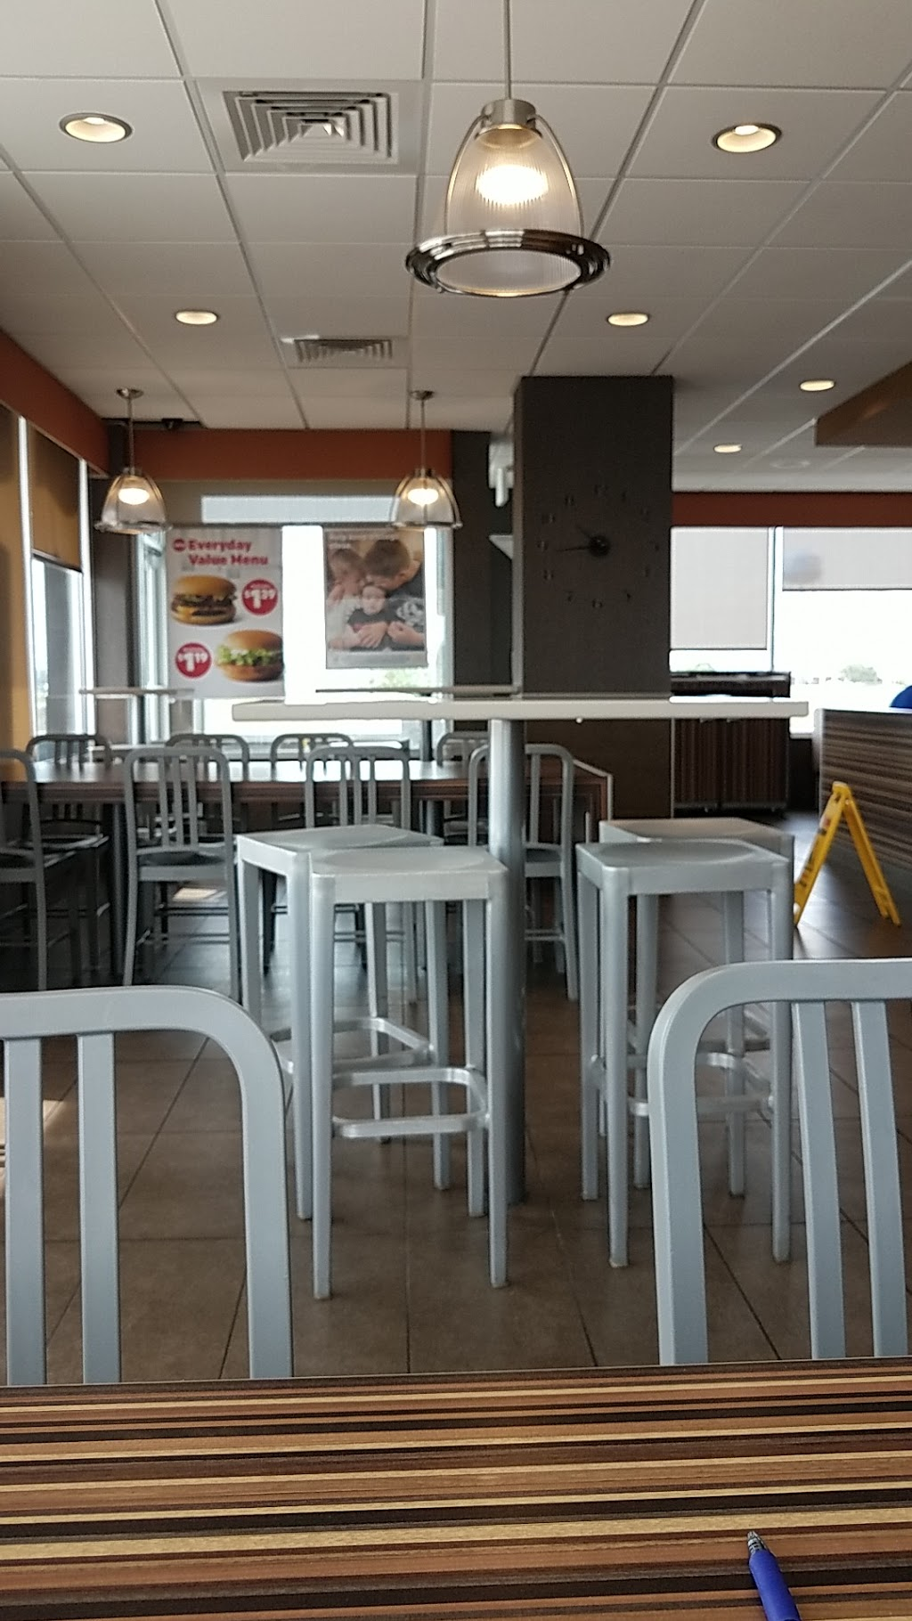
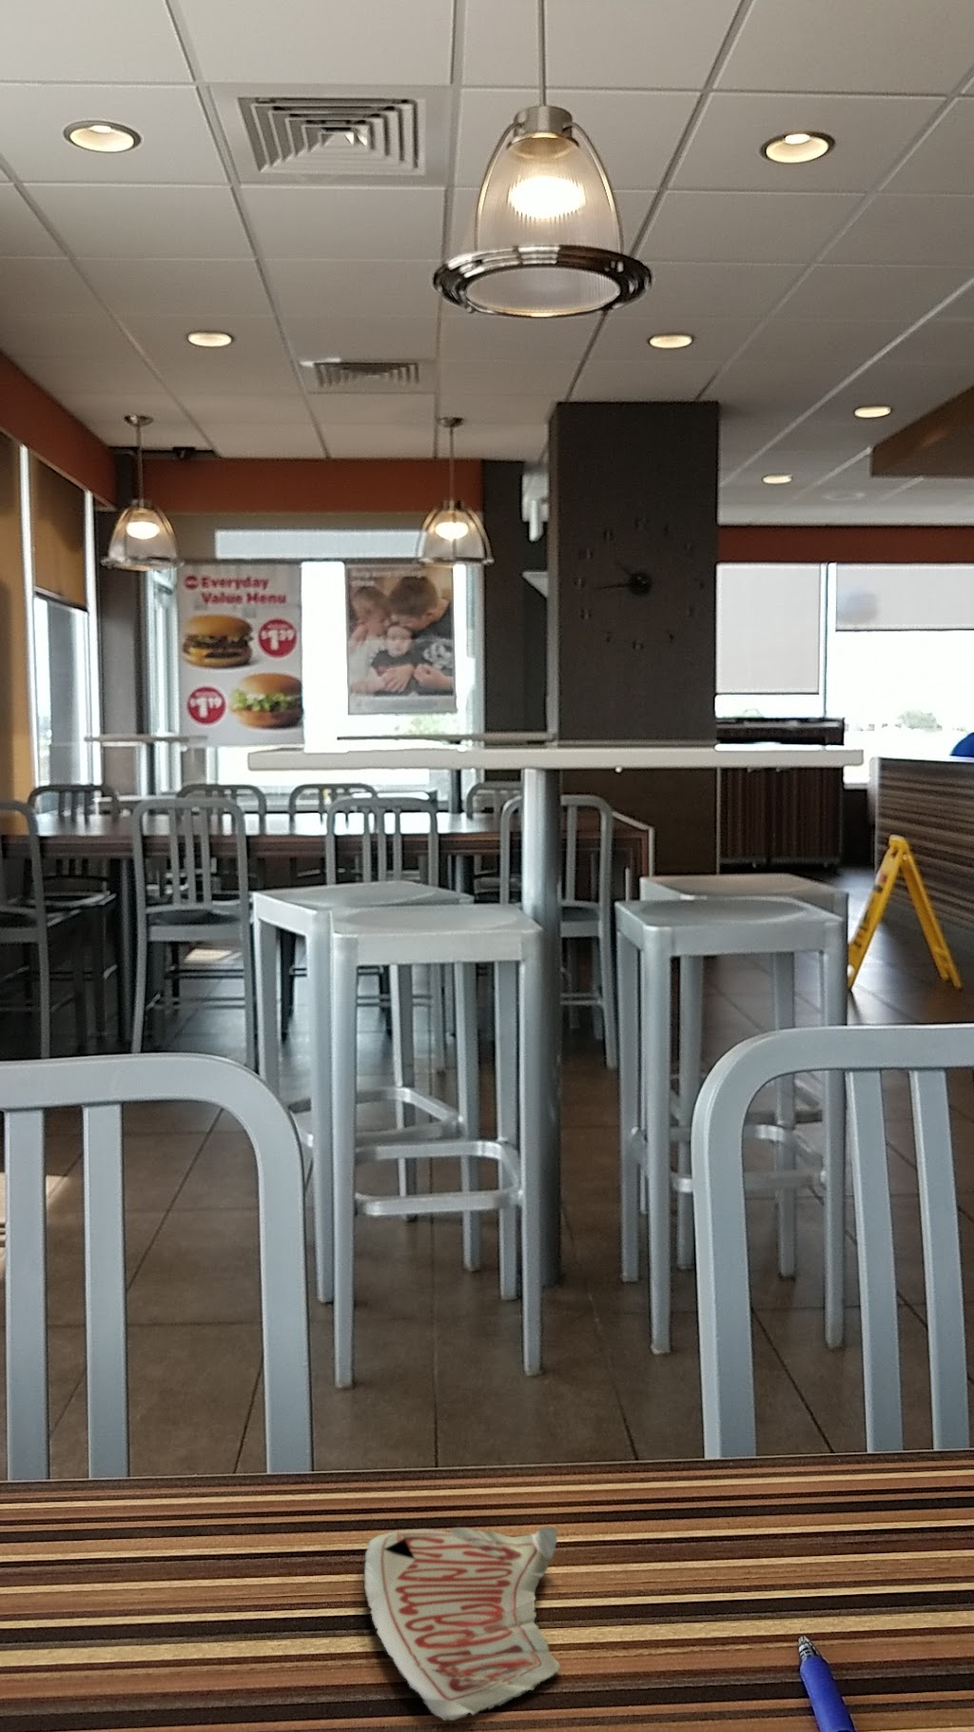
+ paper cup (461, 1588)
